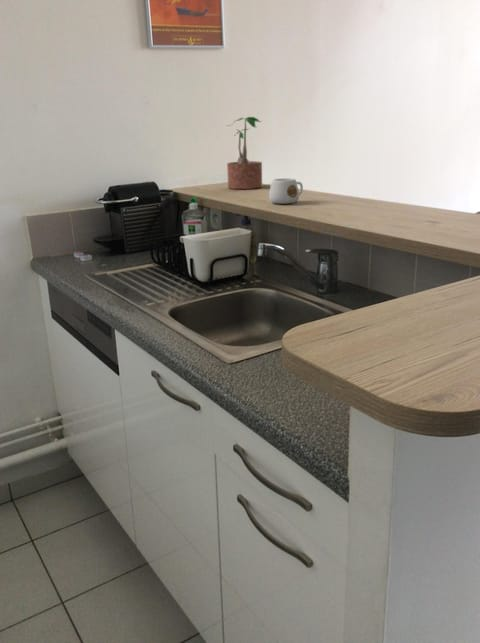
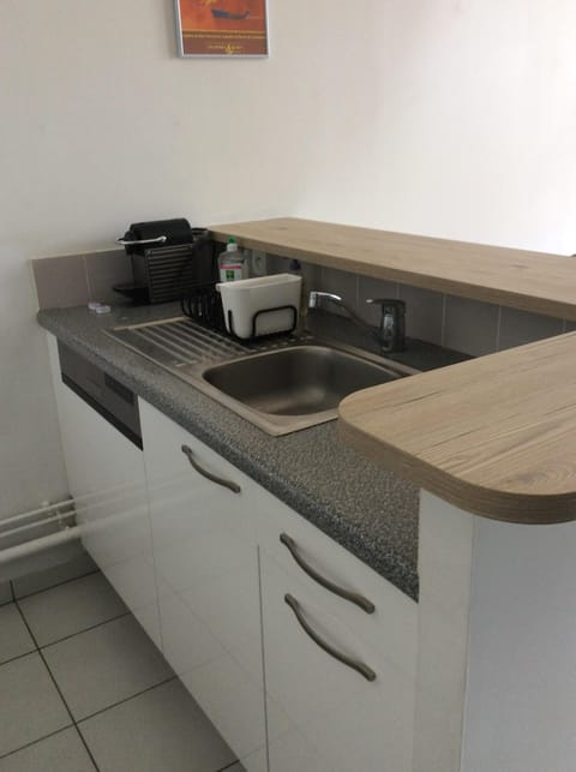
- potted plant (245, 152)
- mug (287, 190)
